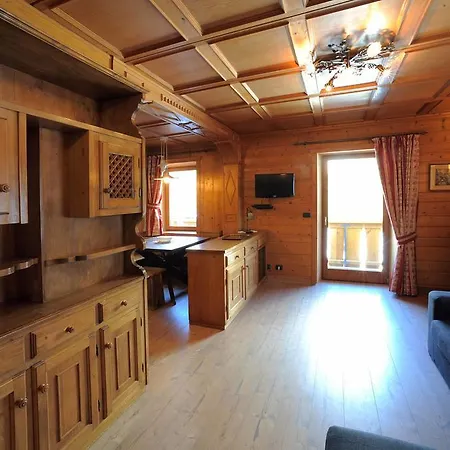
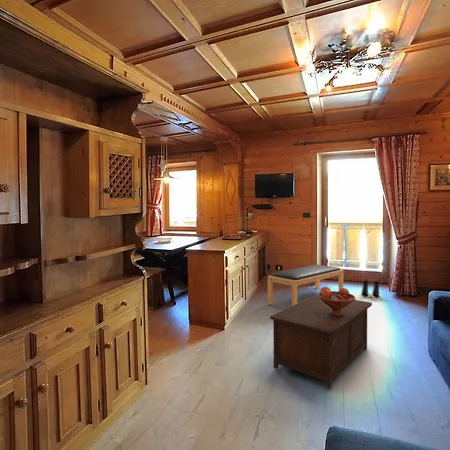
+ cabinet (324, 333)
+ boots (367, 287)
+ bench (307, 282)
+ fruit bowl (336, 301)
